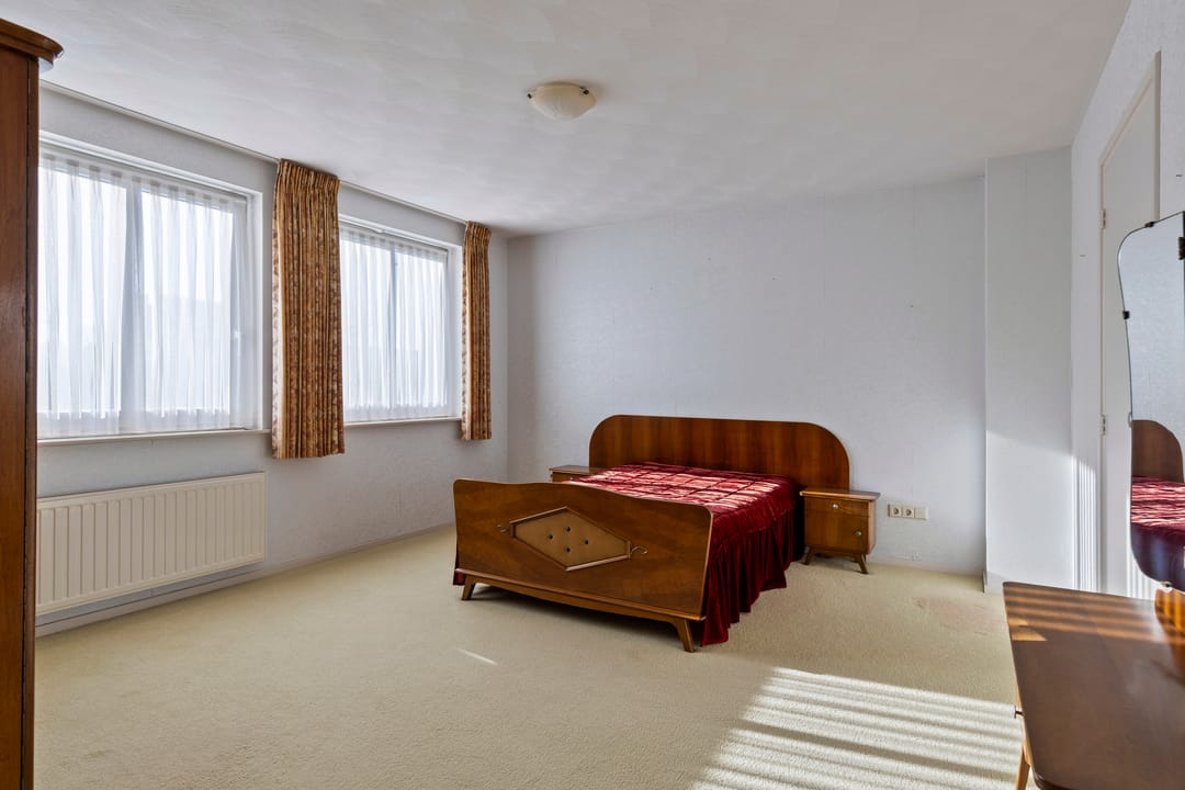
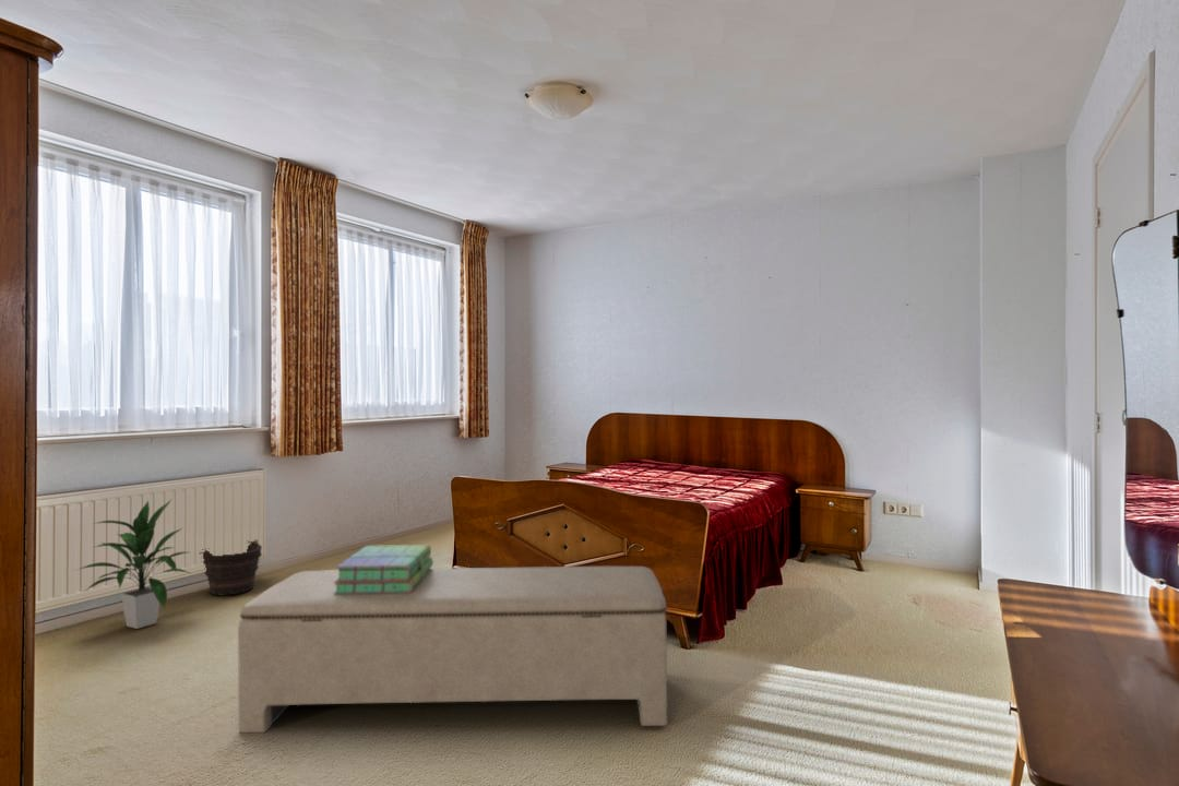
+ stack of books (386, 567)
+ indoor plant (141, 563)
+ bench (465, 640)
+ bucket (231, 567)
